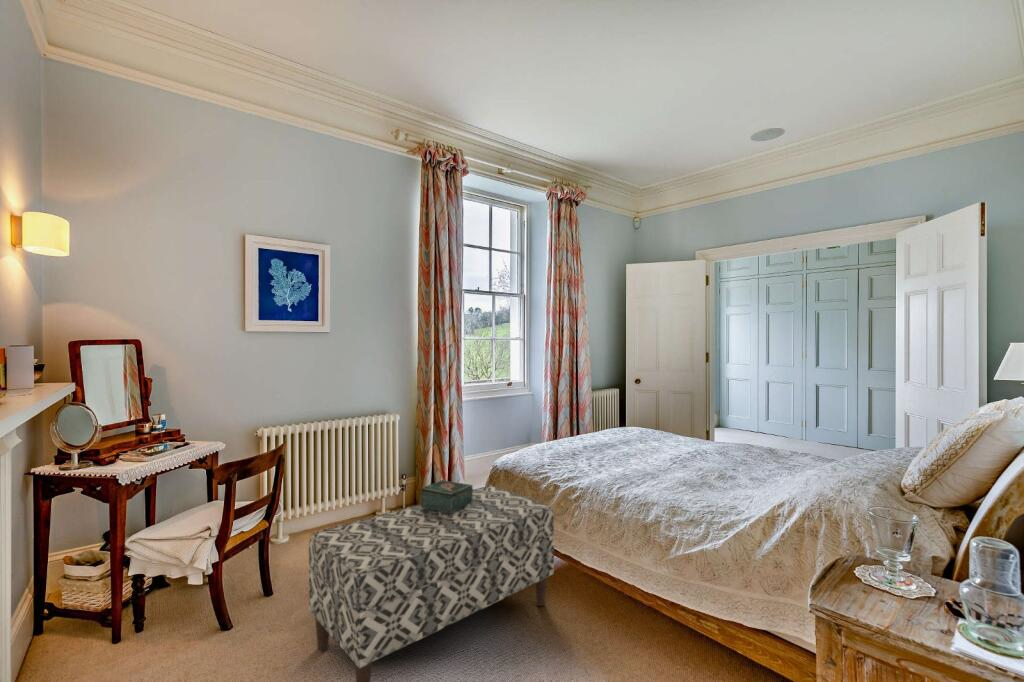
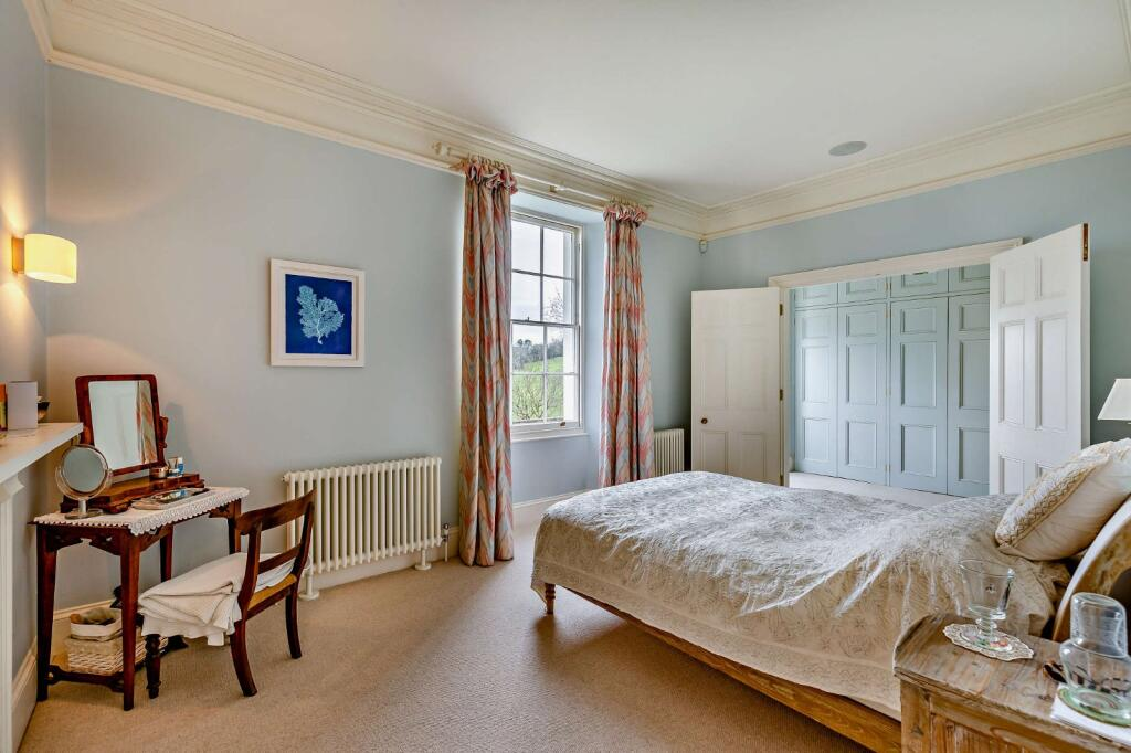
- decorative box (447, 495)
- bench (440, 571)
